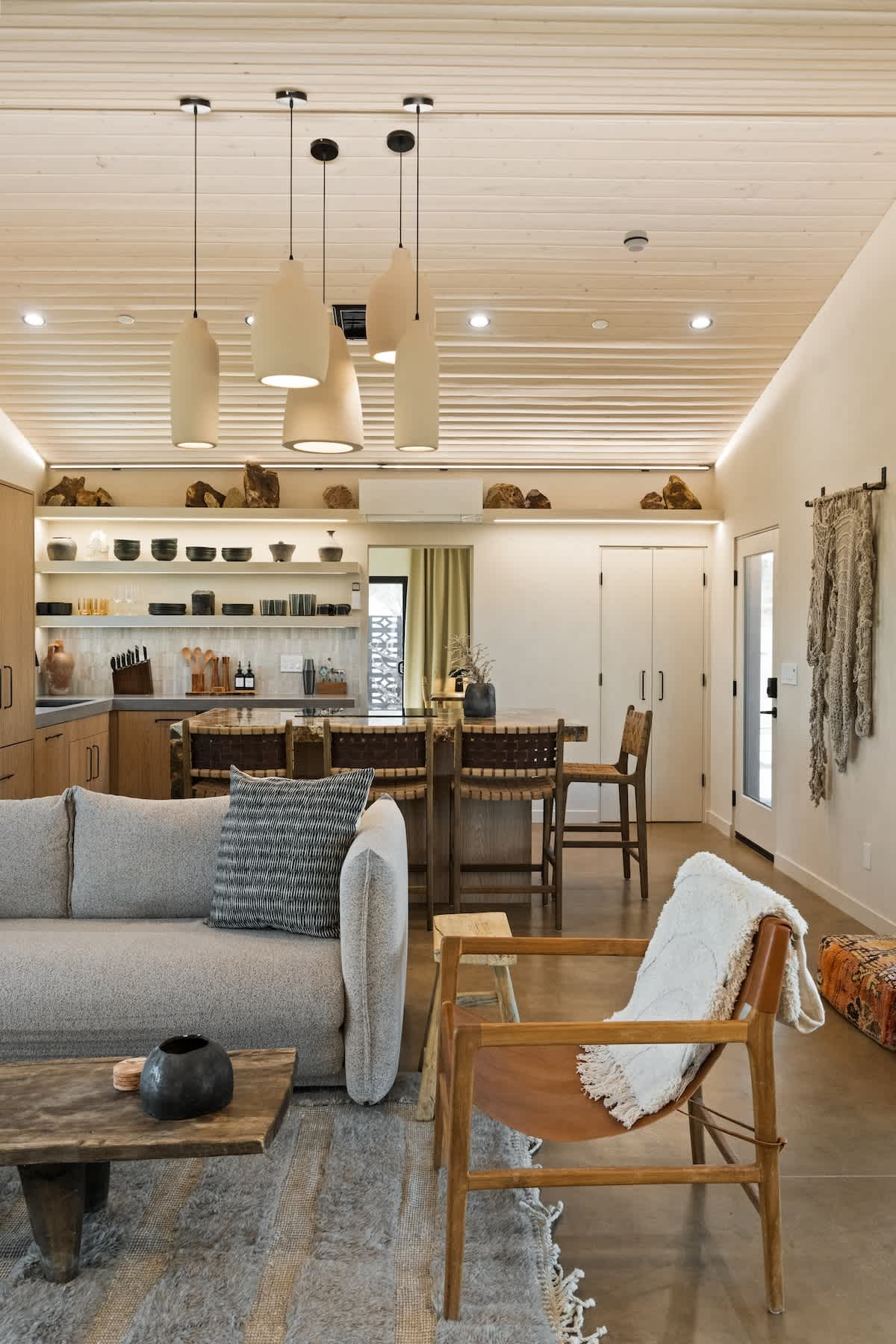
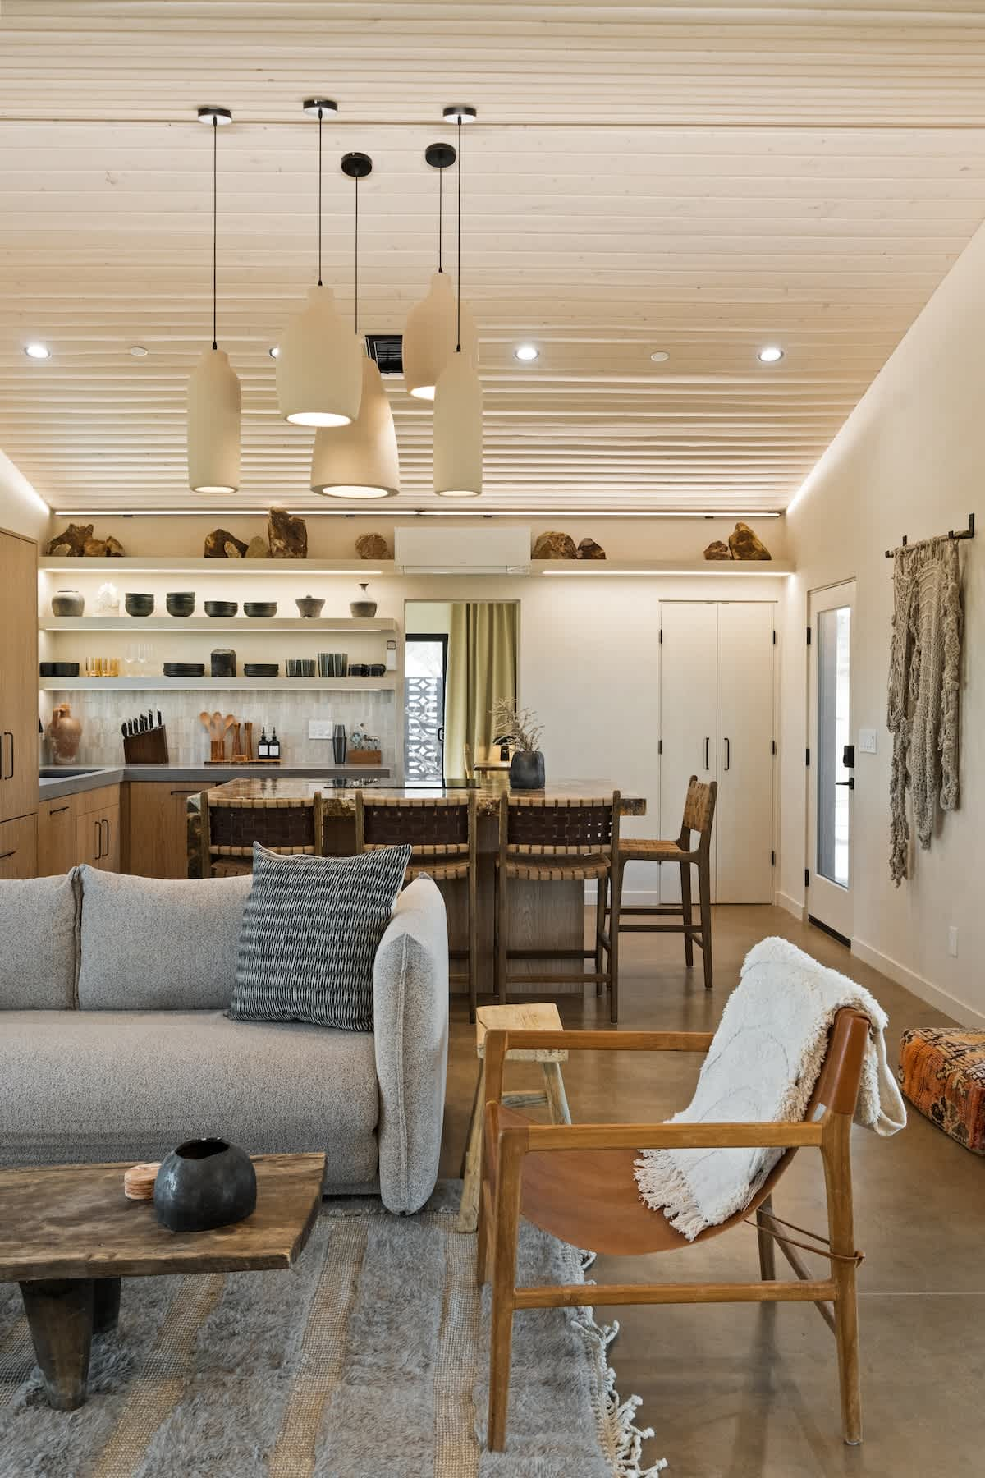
- smoke detector (635, 241)
